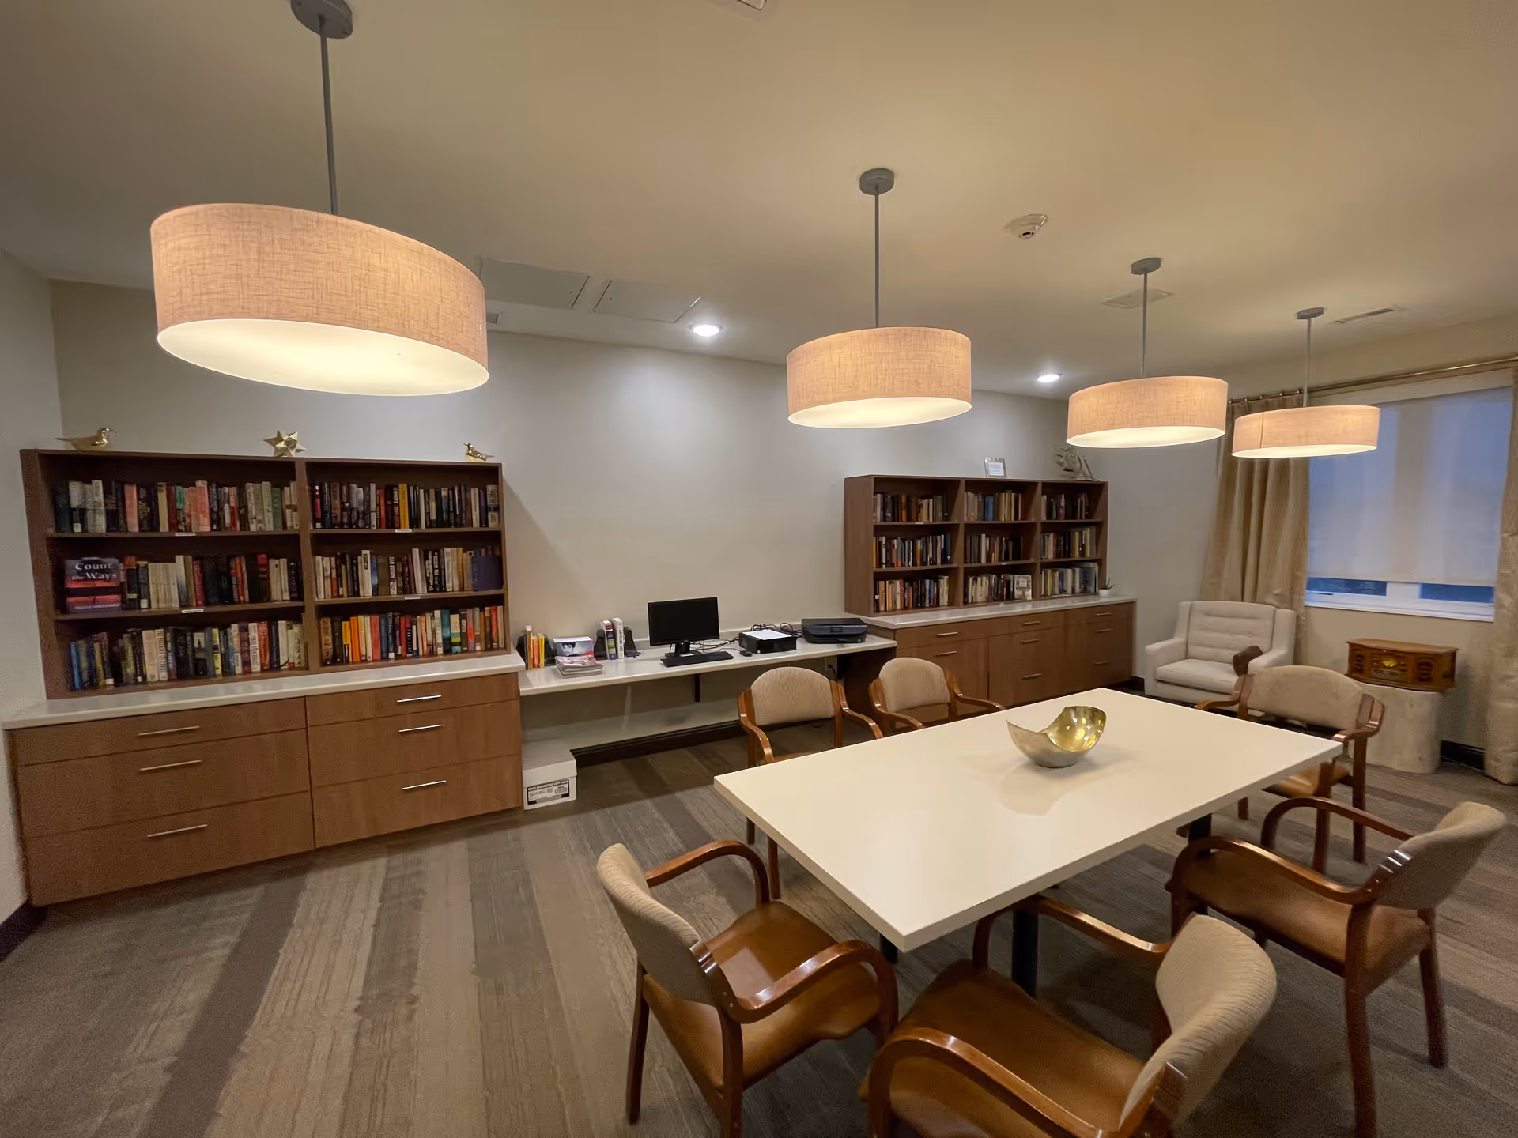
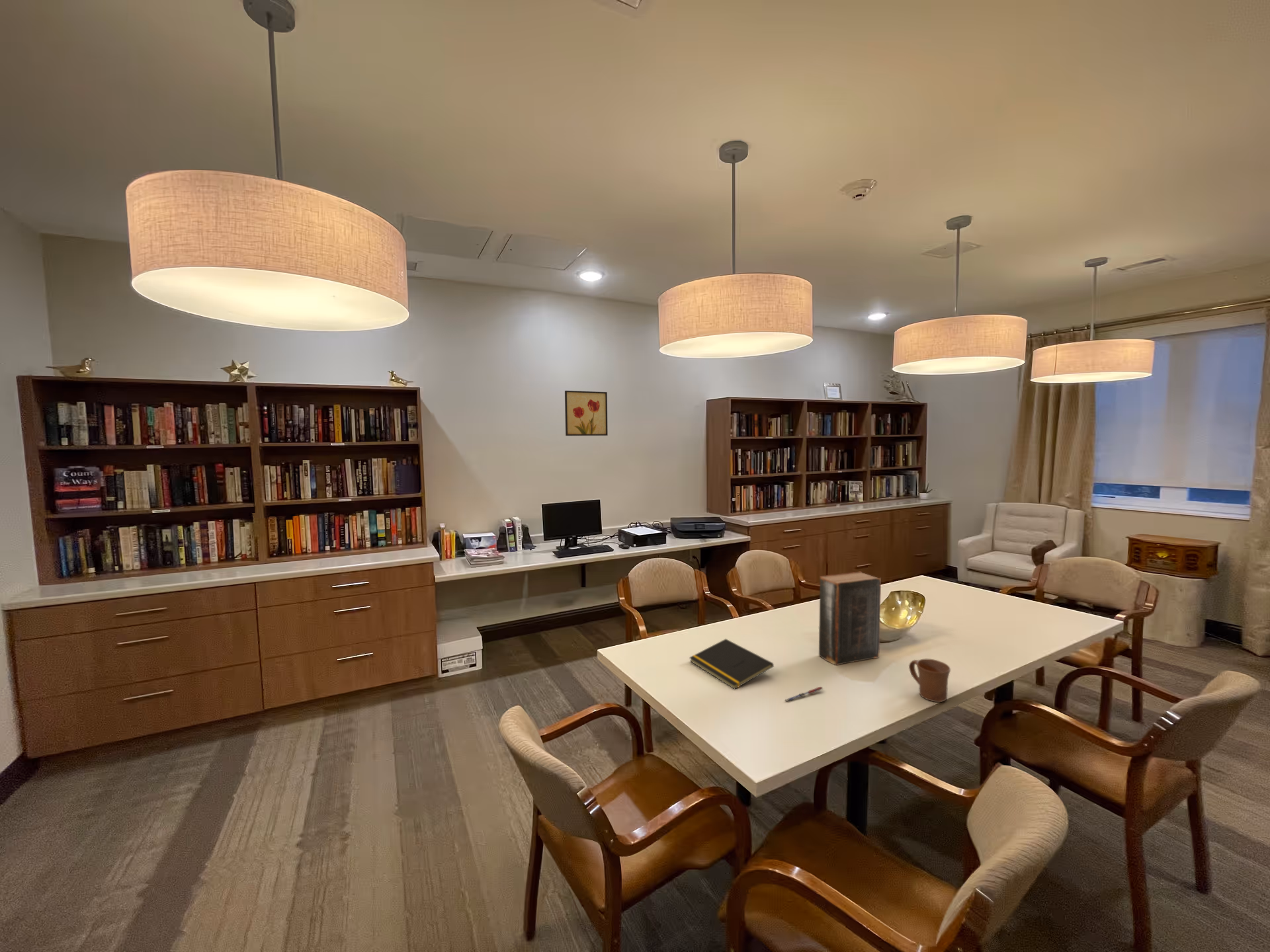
+ pen (804, 694)
+ book (848, 617)
+ mug (928, 678)
+ notepad (730, 662)
+ wall art (586, 413)
